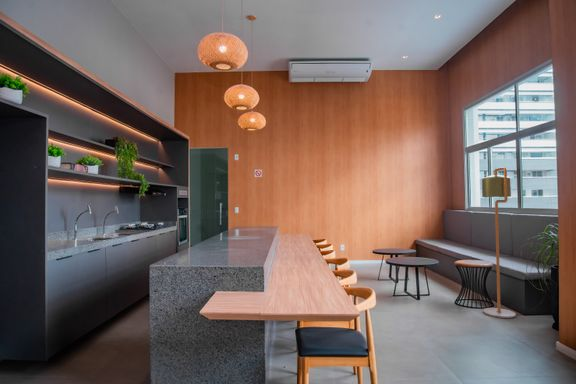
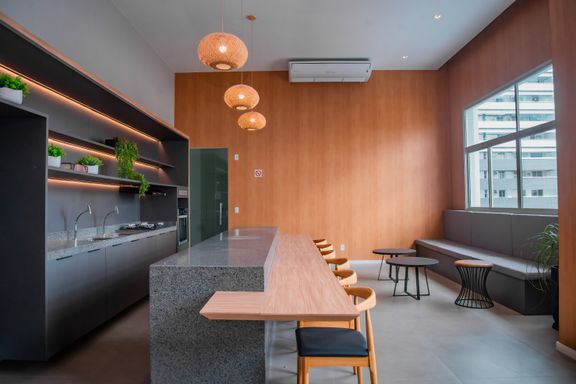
- floor lamp (498, 240)
